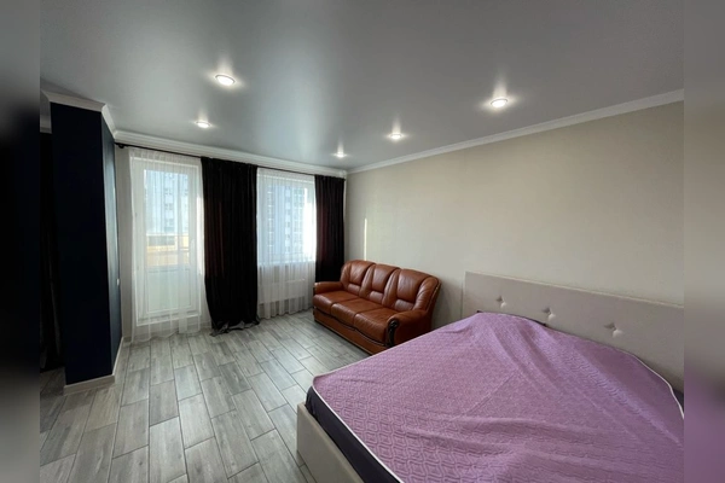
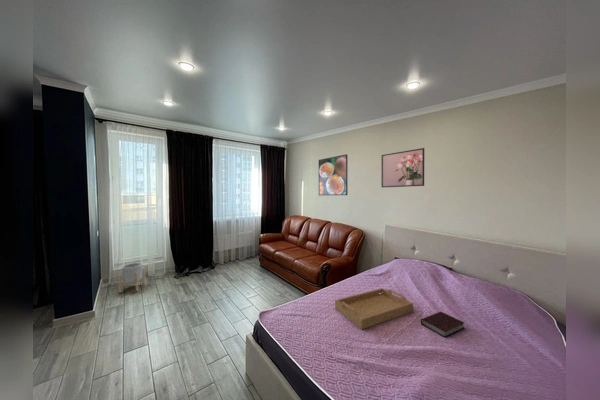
+ book (442, 323)
+ serving tray (373, 304)
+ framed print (332, 176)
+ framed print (401, 169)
+ planter (132, 276)
